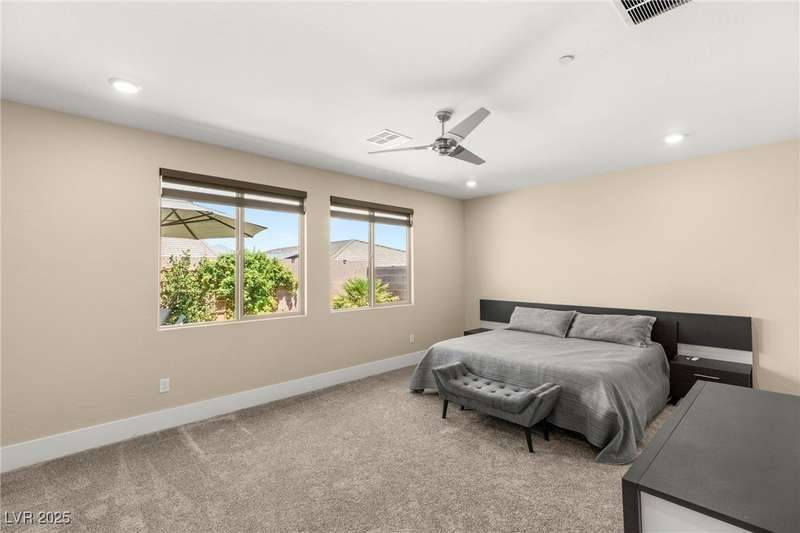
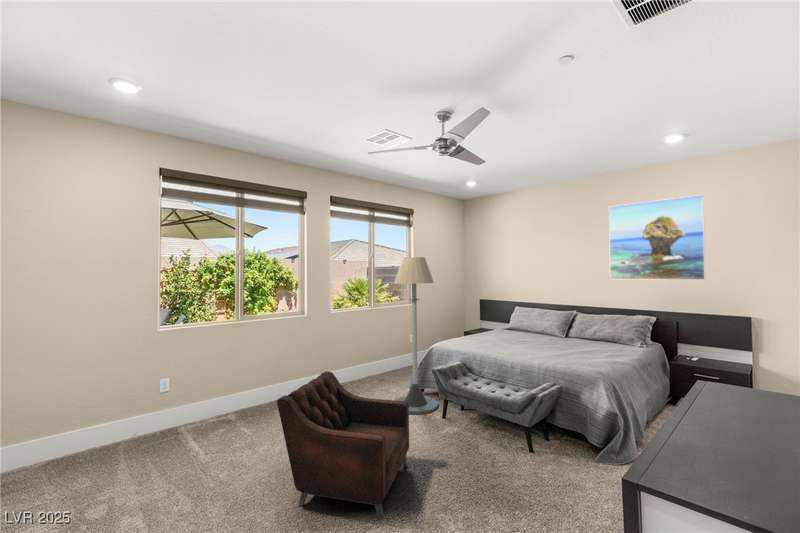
+ floor lamp (414, 331)
+ armchair (349, 433)
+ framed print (653, 240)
